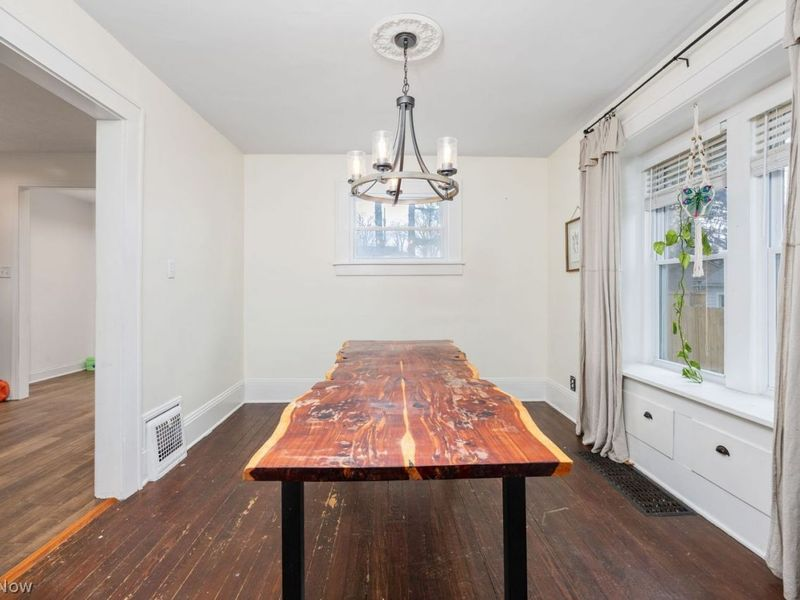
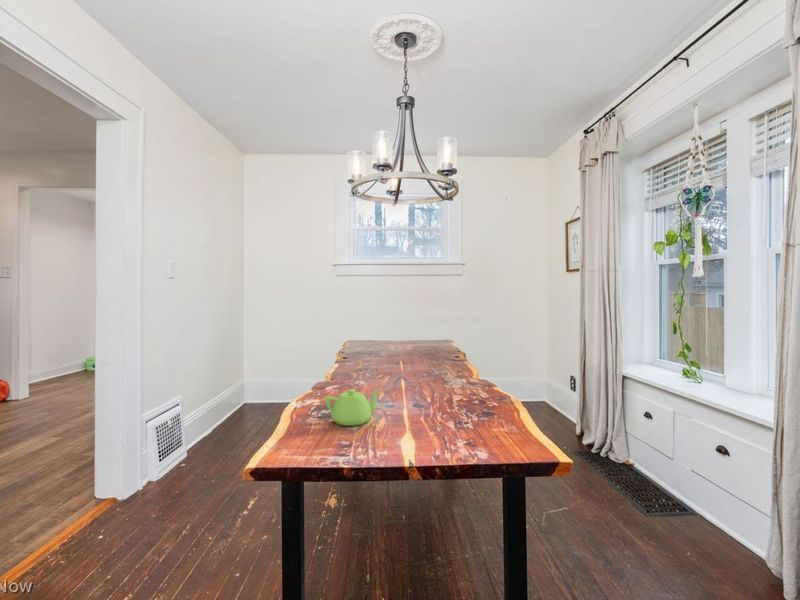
+ teapot (353, 404)
